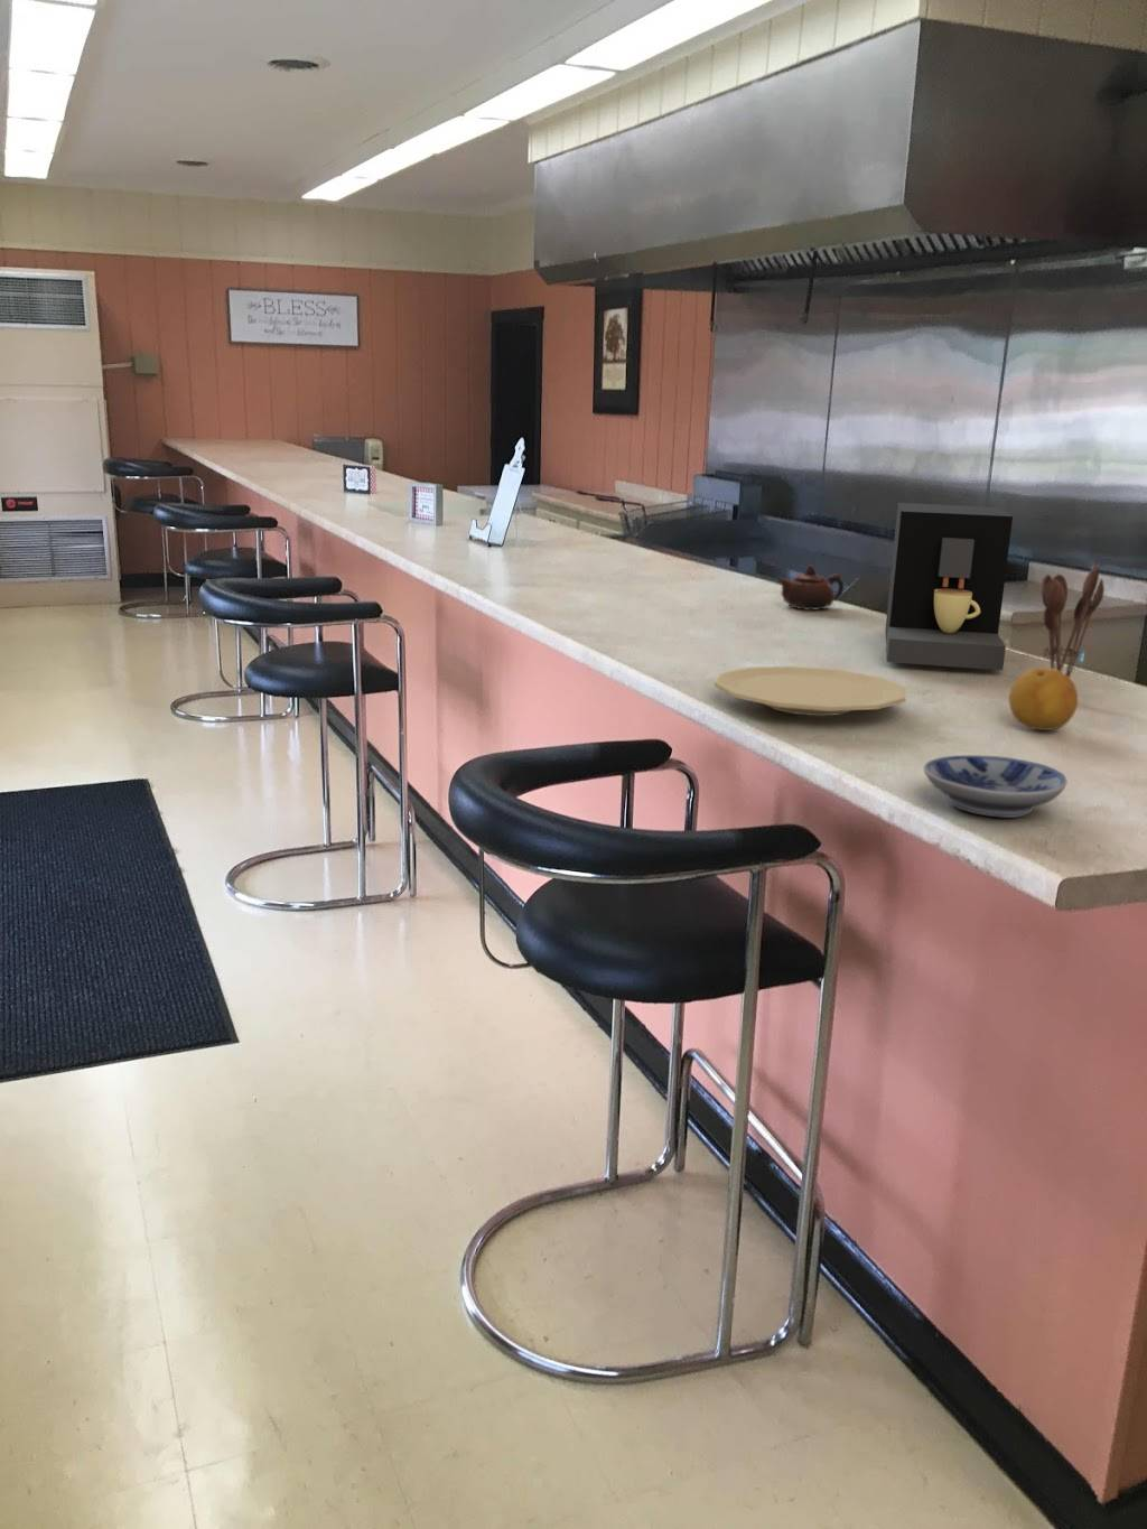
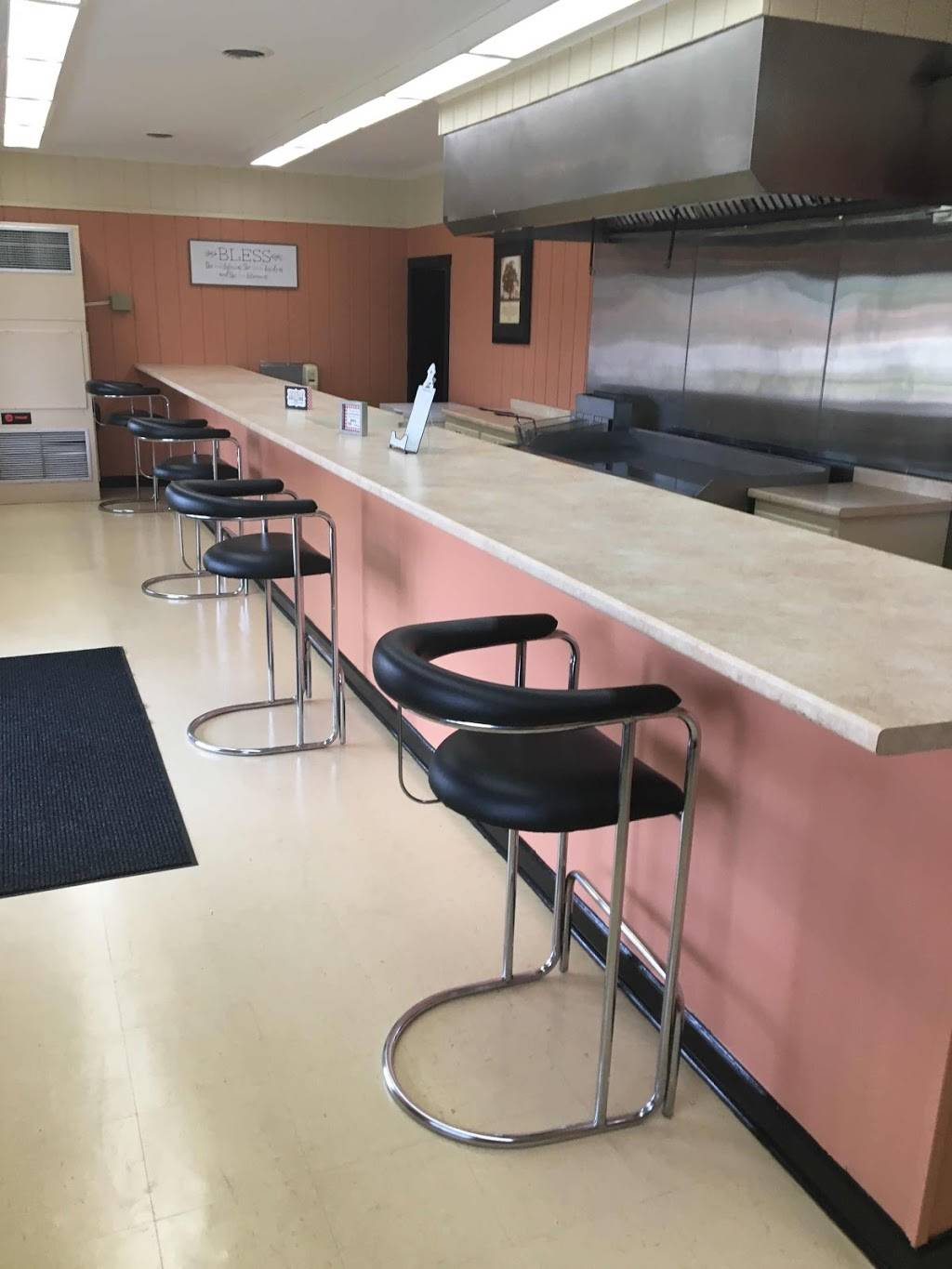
- coffee maker (946, 581)
- fruit (1043, 698)
- bowl (992, 788)
- utensil holder (1071, 634)
- teapot (811, 586)
- plate (808, 694)
